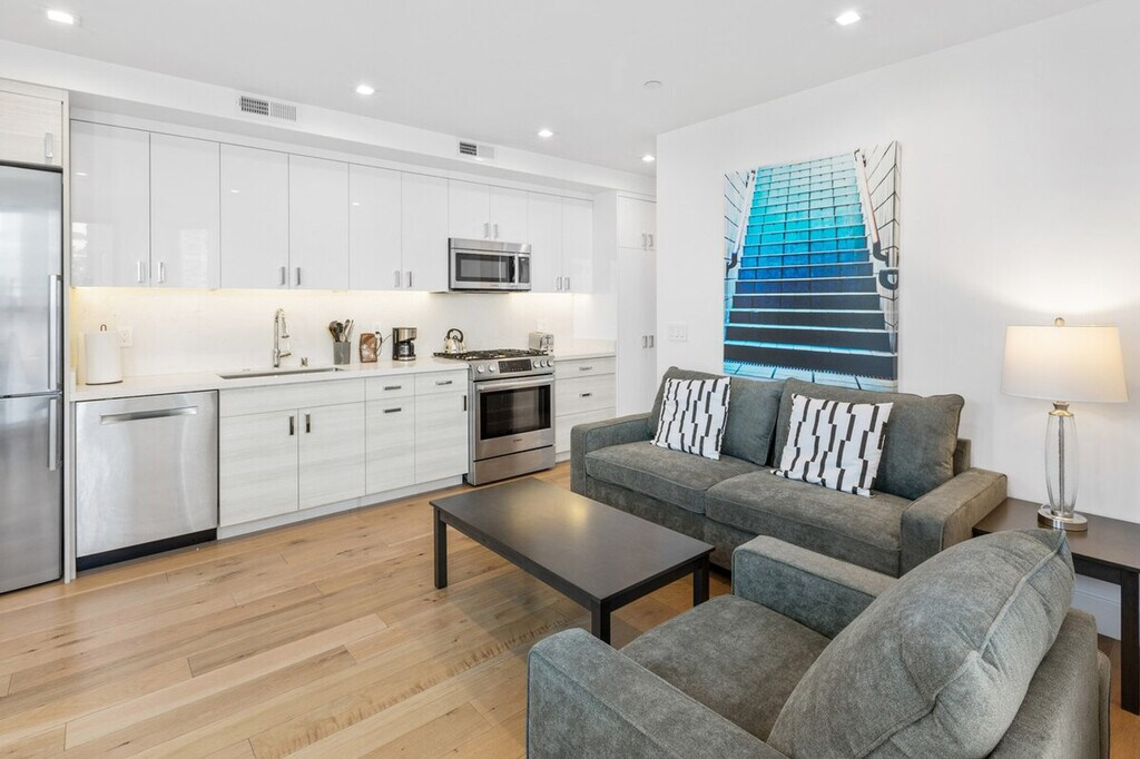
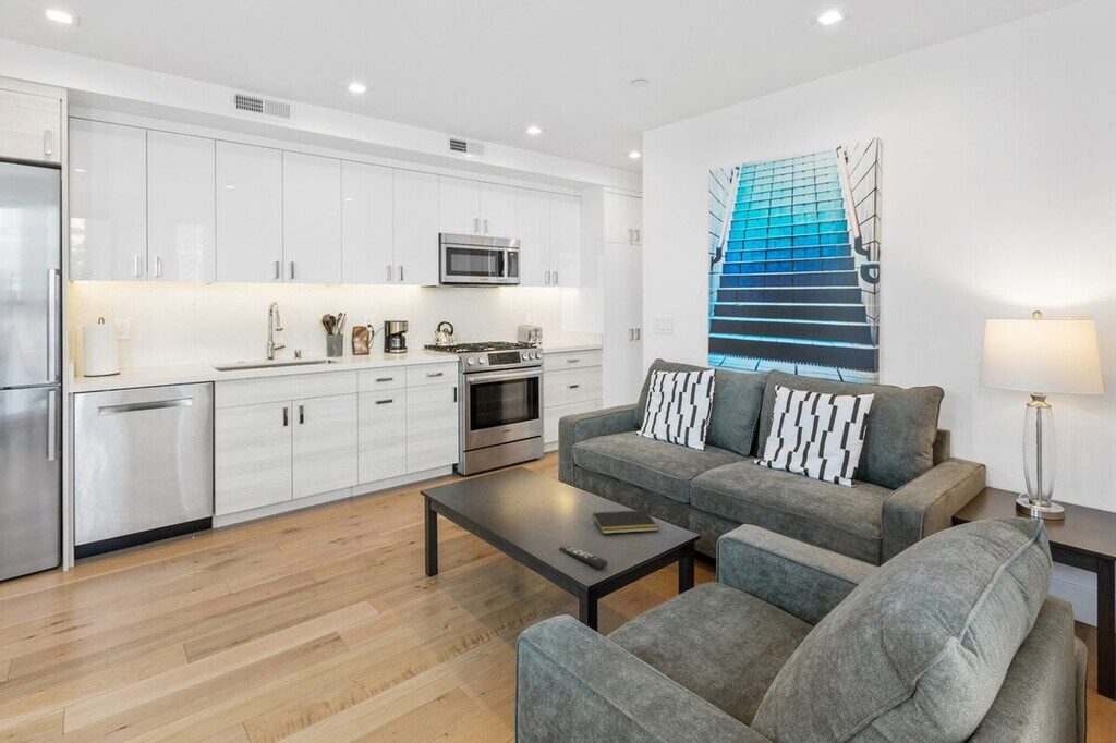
+ remote control (582, 556)
+ notepad (624, 521)
